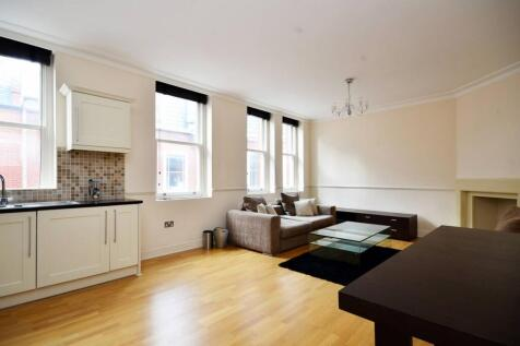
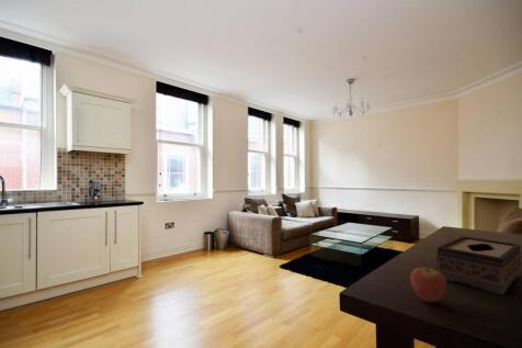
+ fruit (428, 281)
+ tissue box (479, 260)
